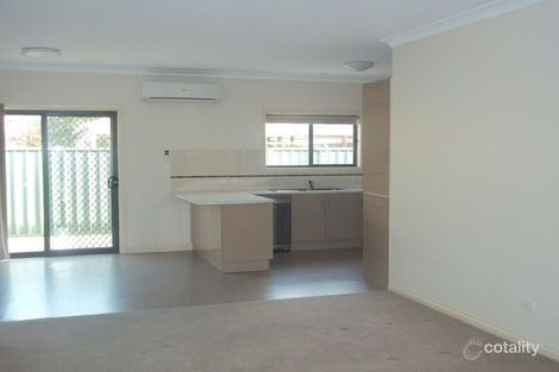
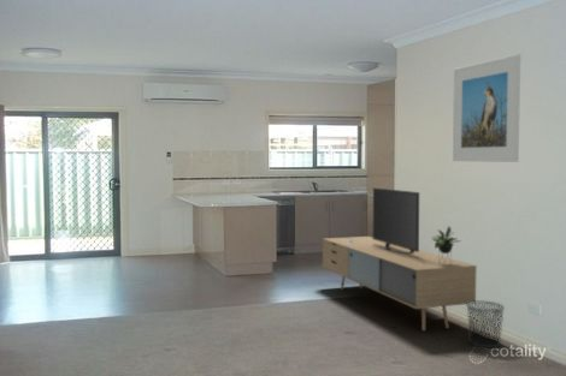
+ waste bin (484, 323)
+ media console (389, 247)
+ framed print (483, 112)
